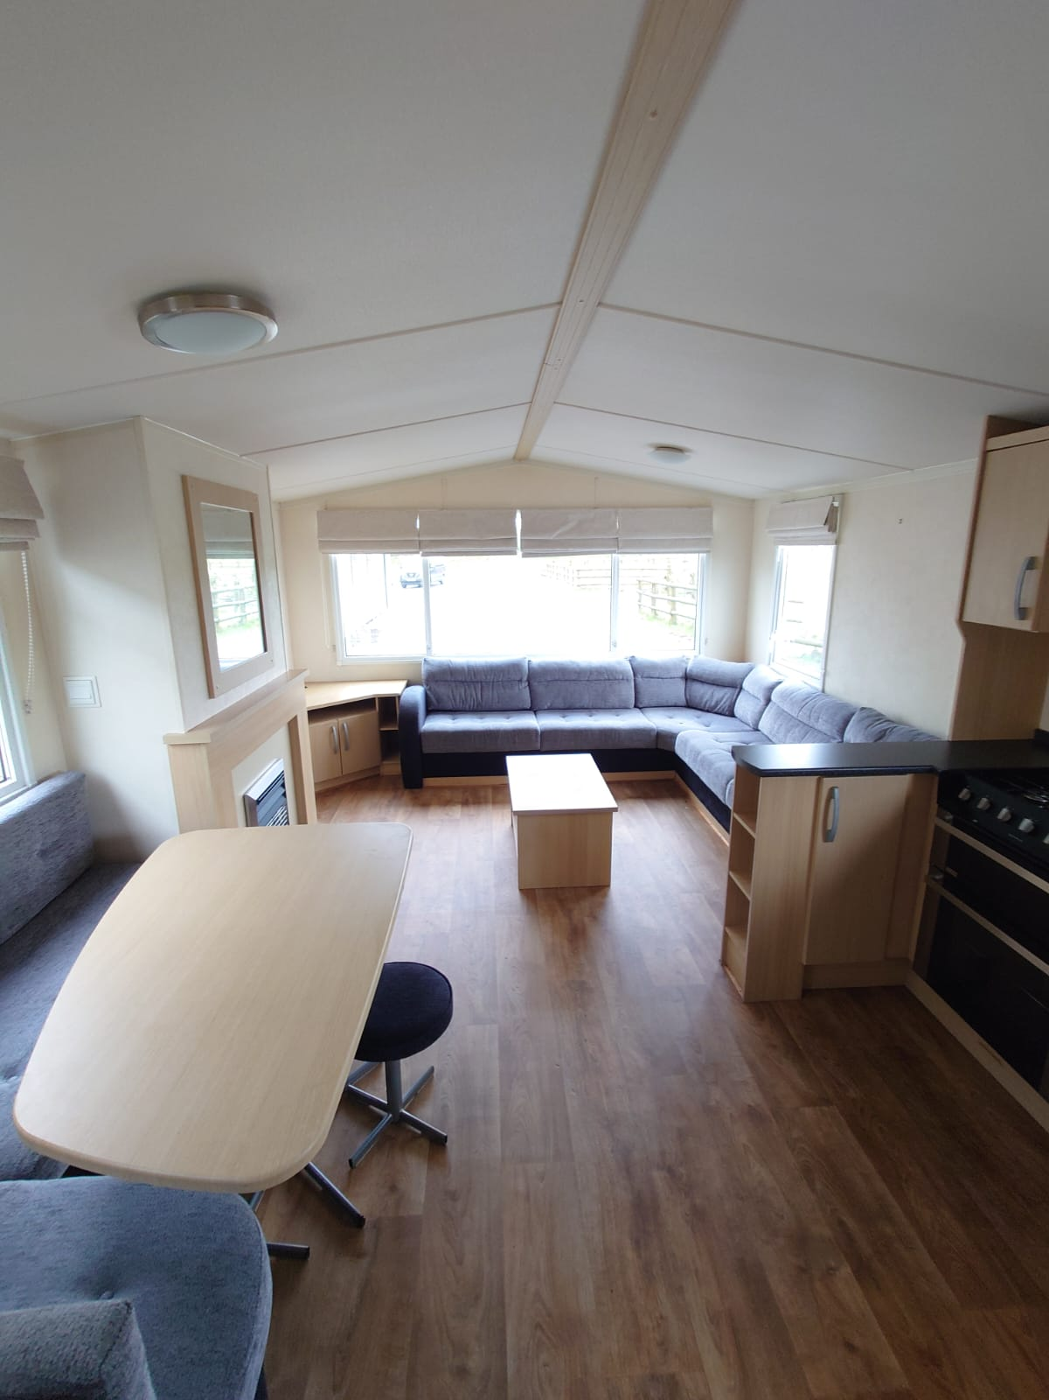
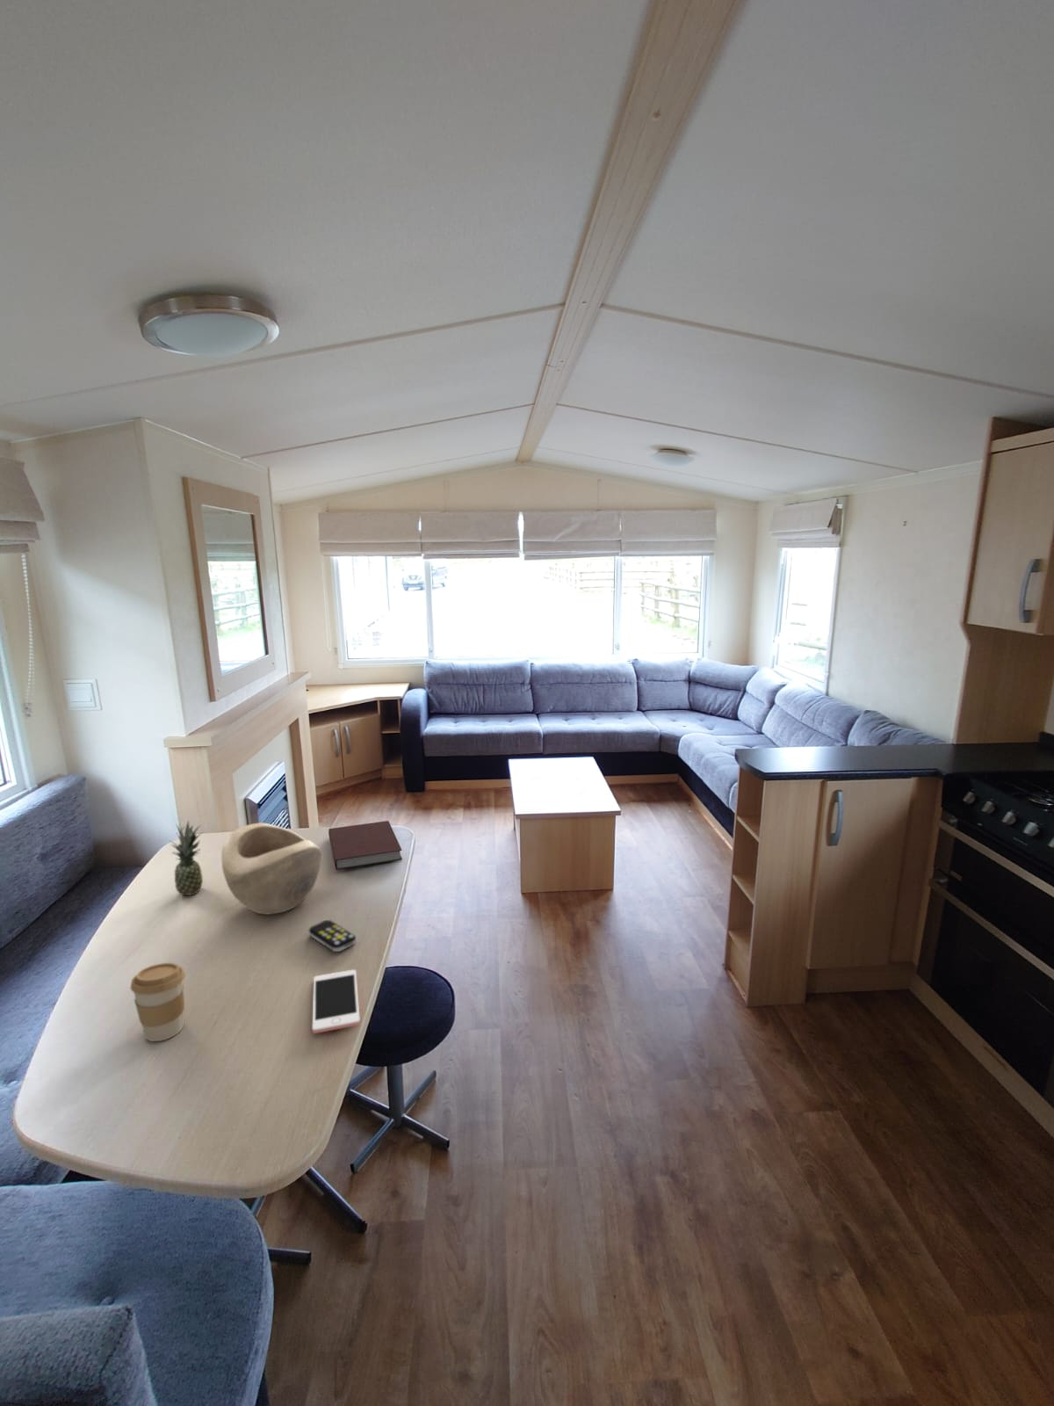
+ coffee cup (161, 999)
+ decorative bowl (275, 868)
+ fruit (187, 858)
+ cell phone (335, 999)
+ remote control (332, 935)
+ notebook (363, 844)
